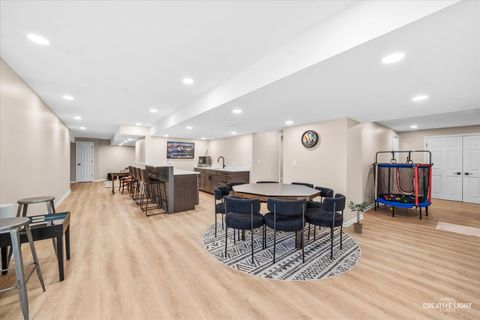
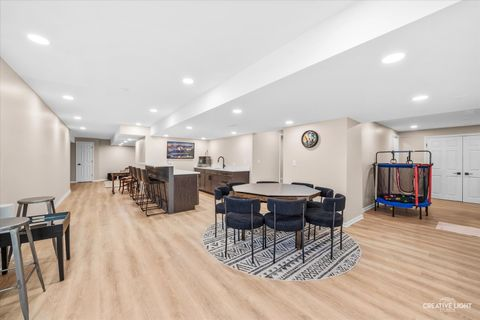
- potted plant (358, 216)
